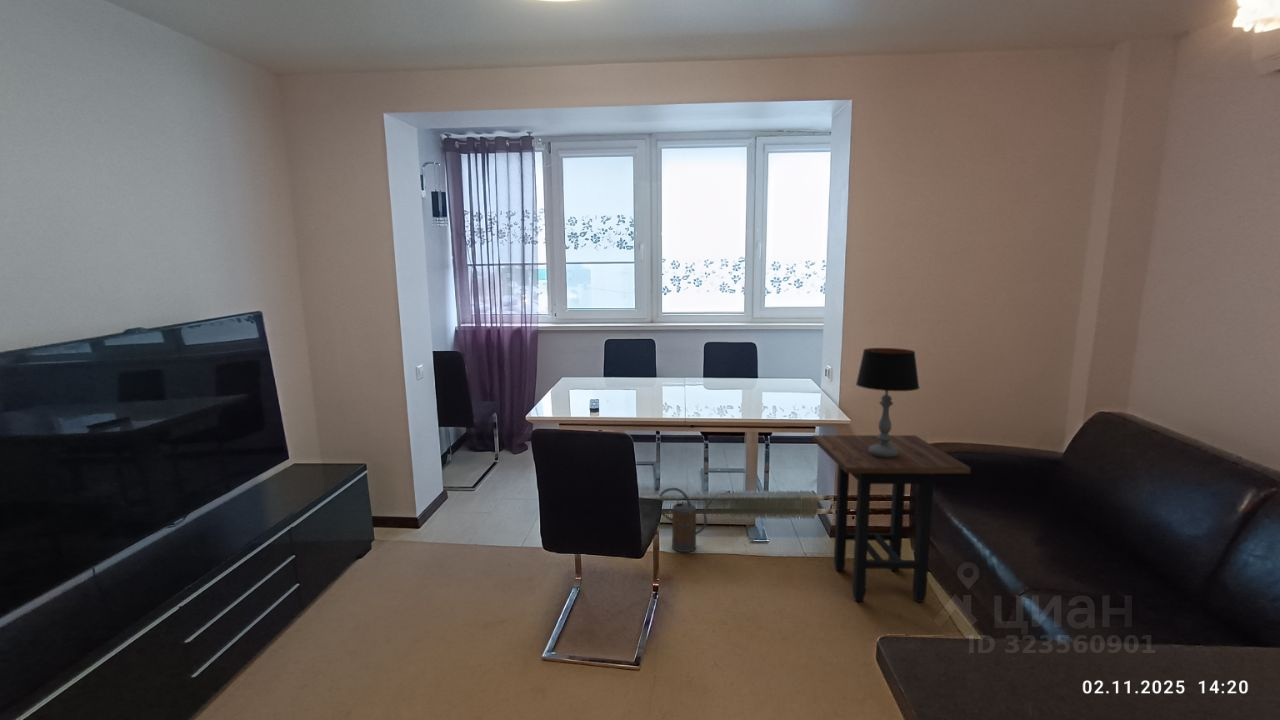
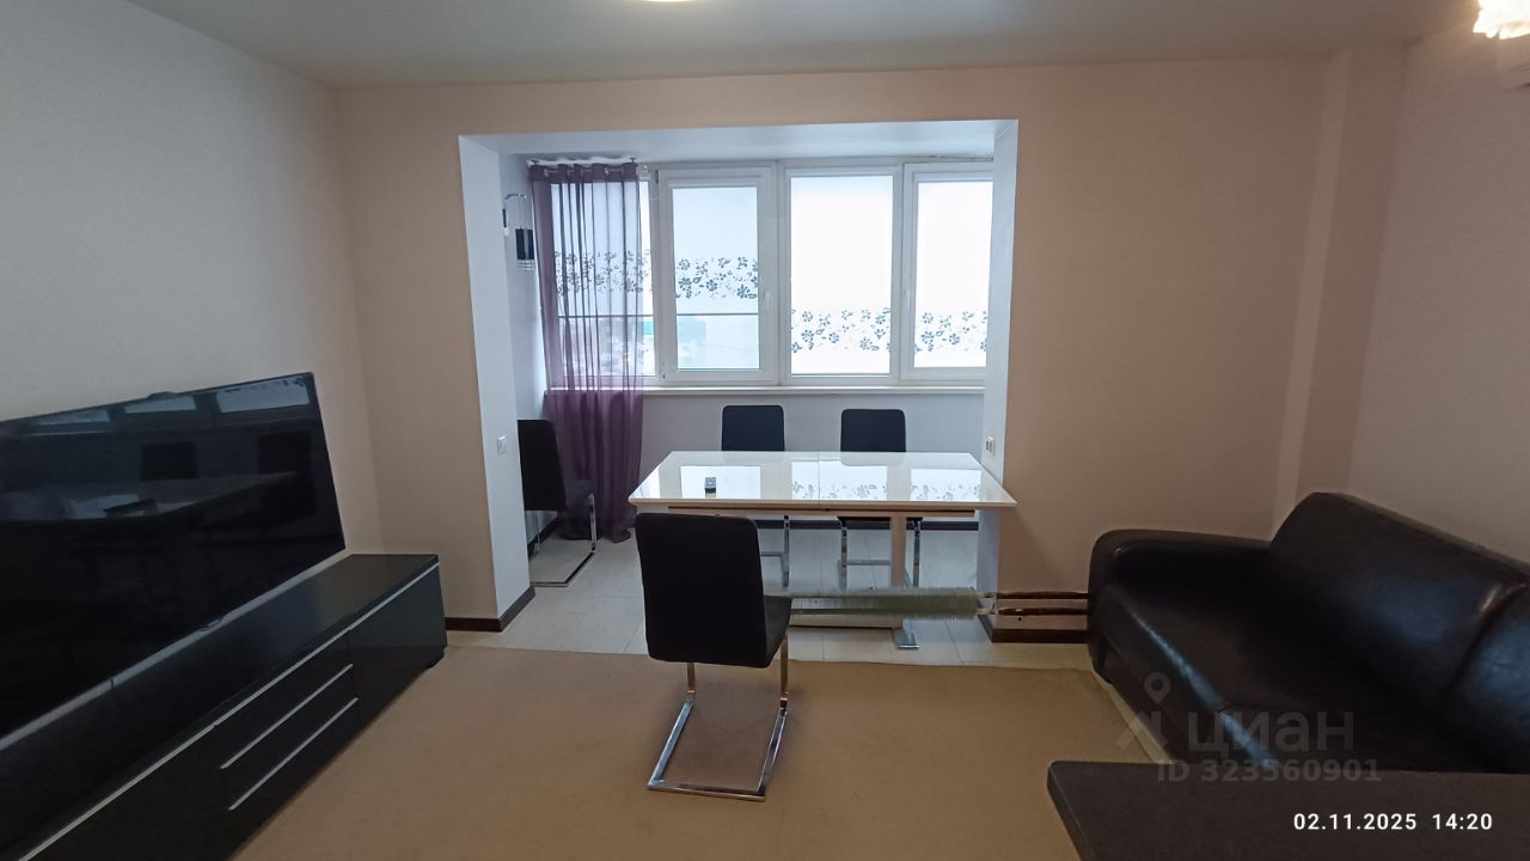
- table lamp (886, 402)
- watering can (684, 517)
- side table (891, 518)
